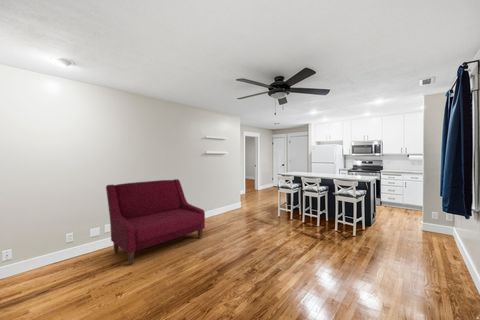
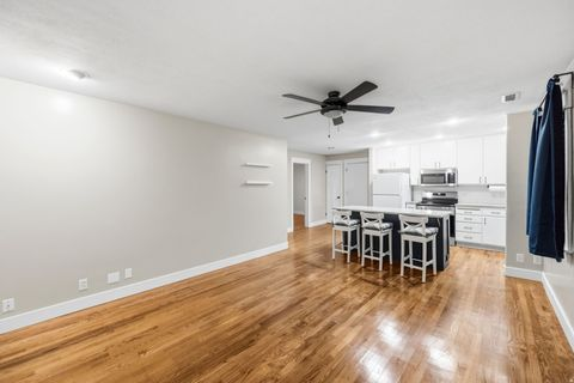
- sofa (158, 213)
